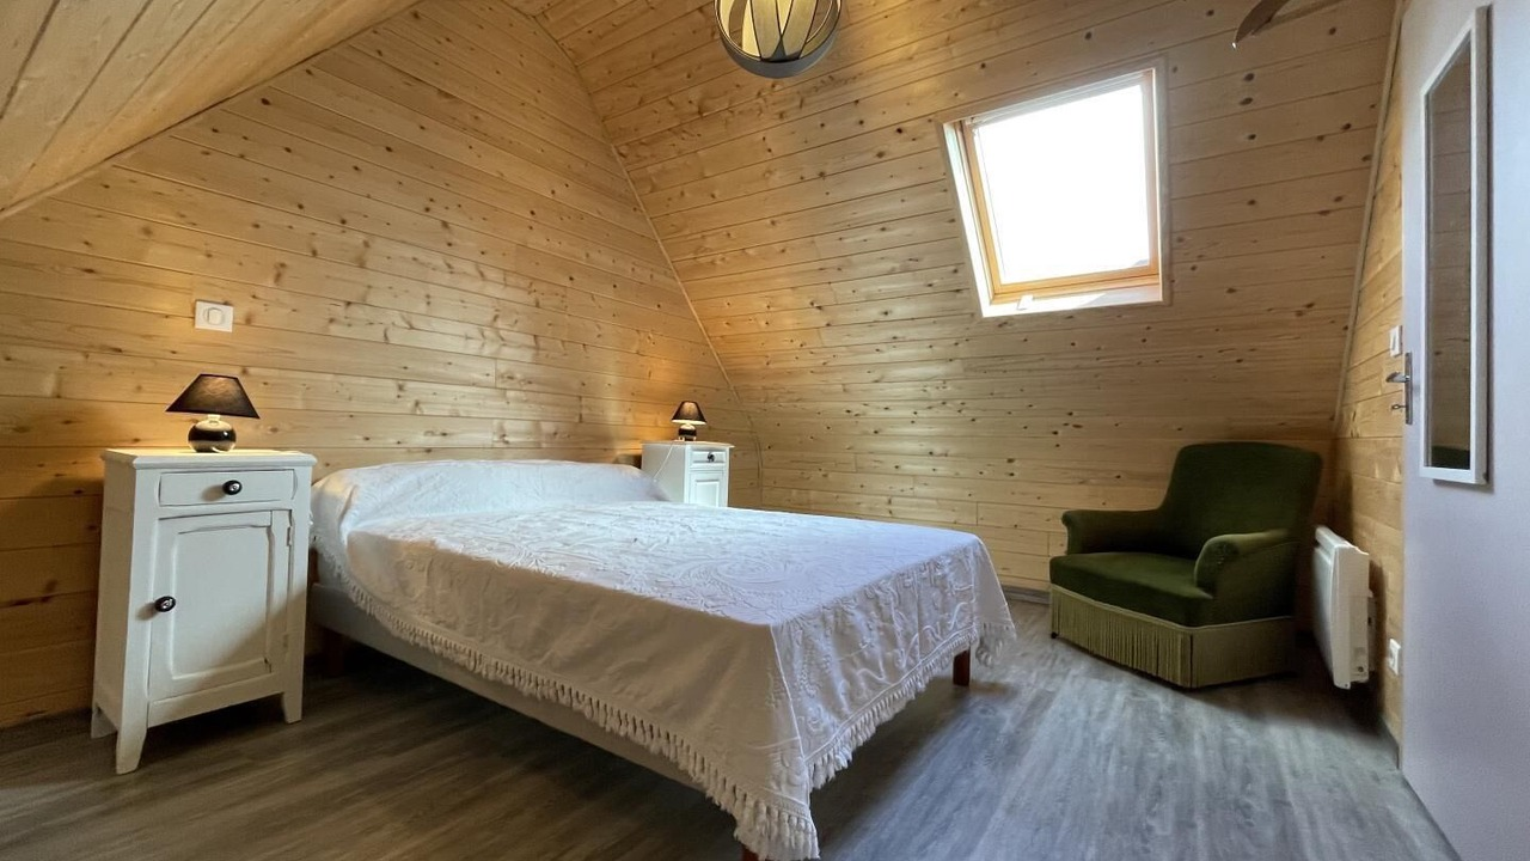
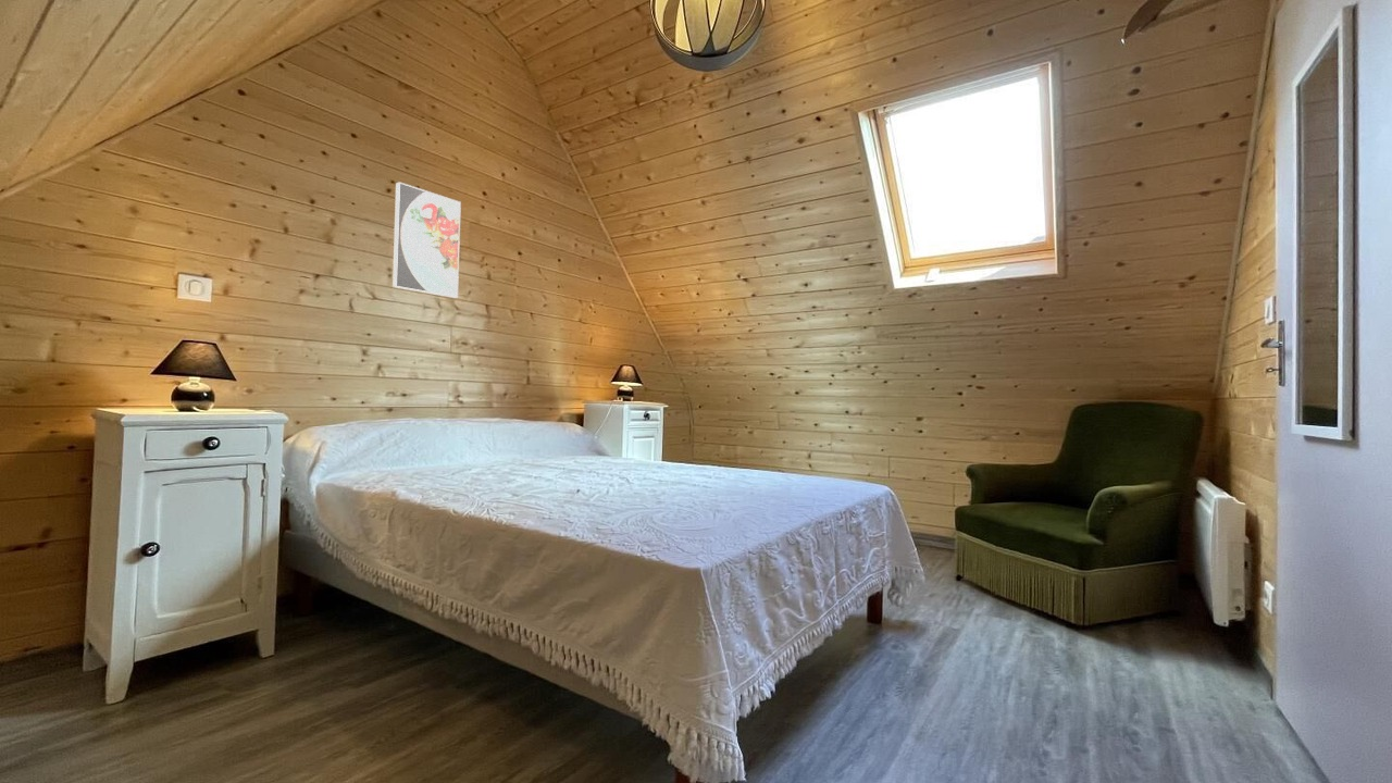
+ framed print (427, 243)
